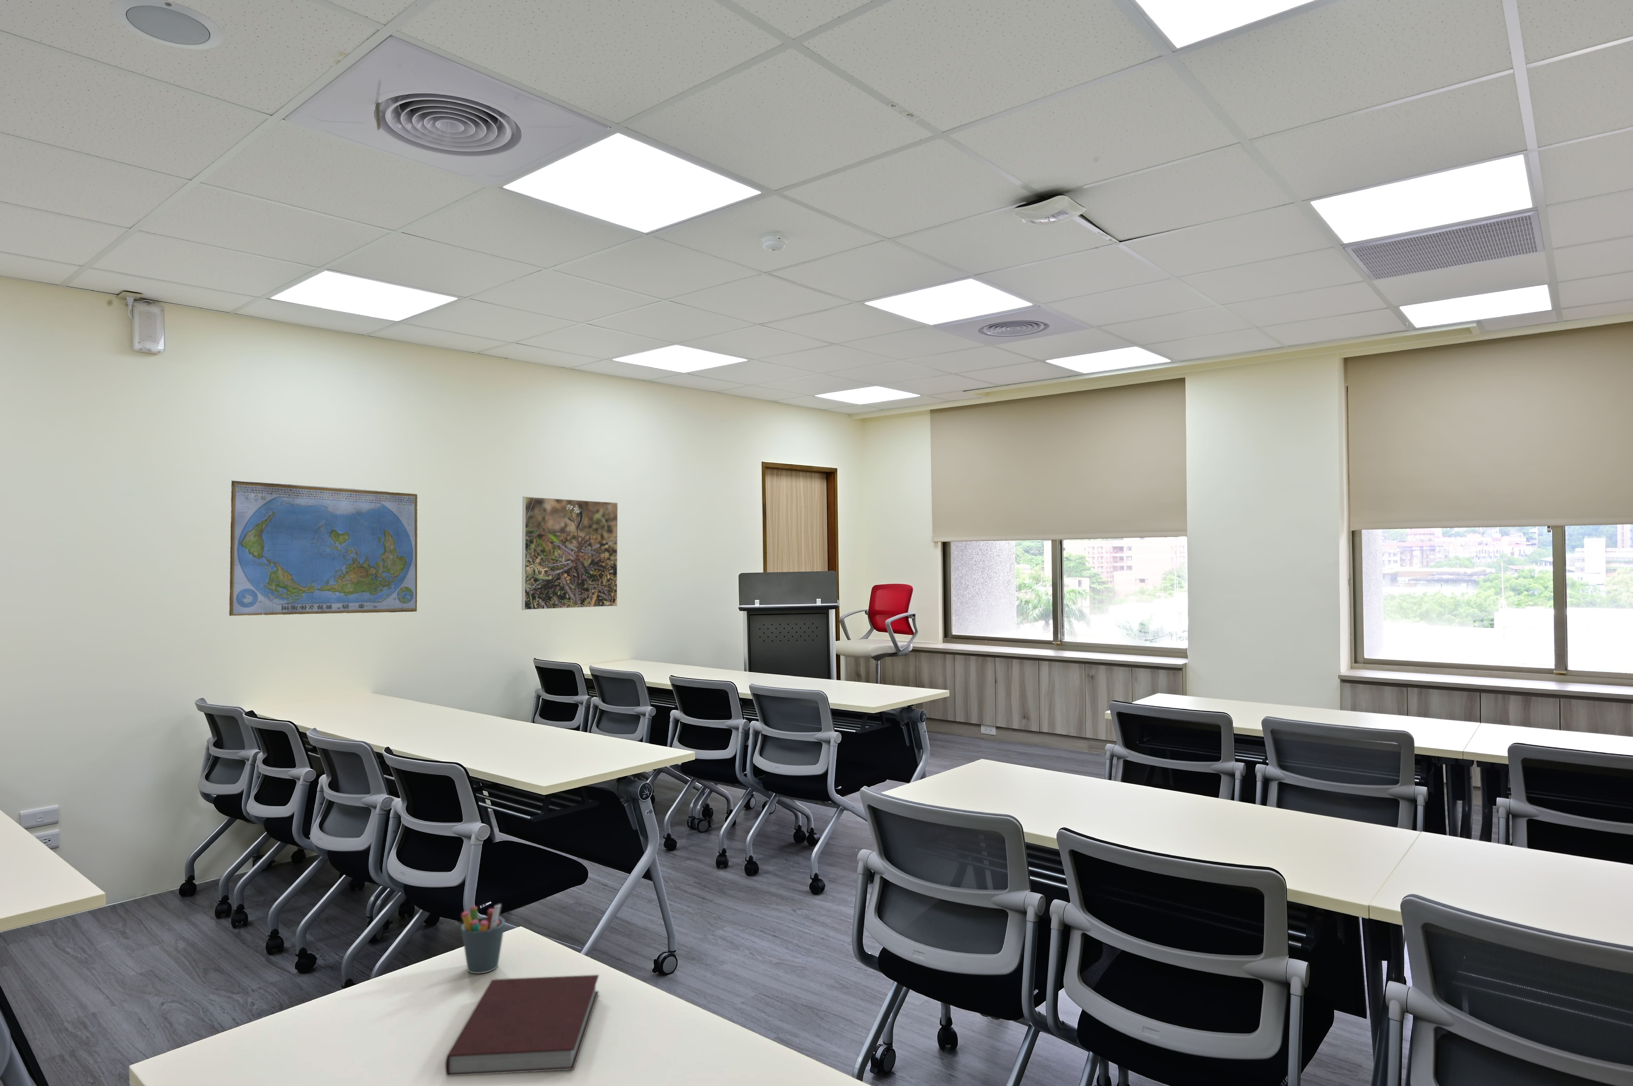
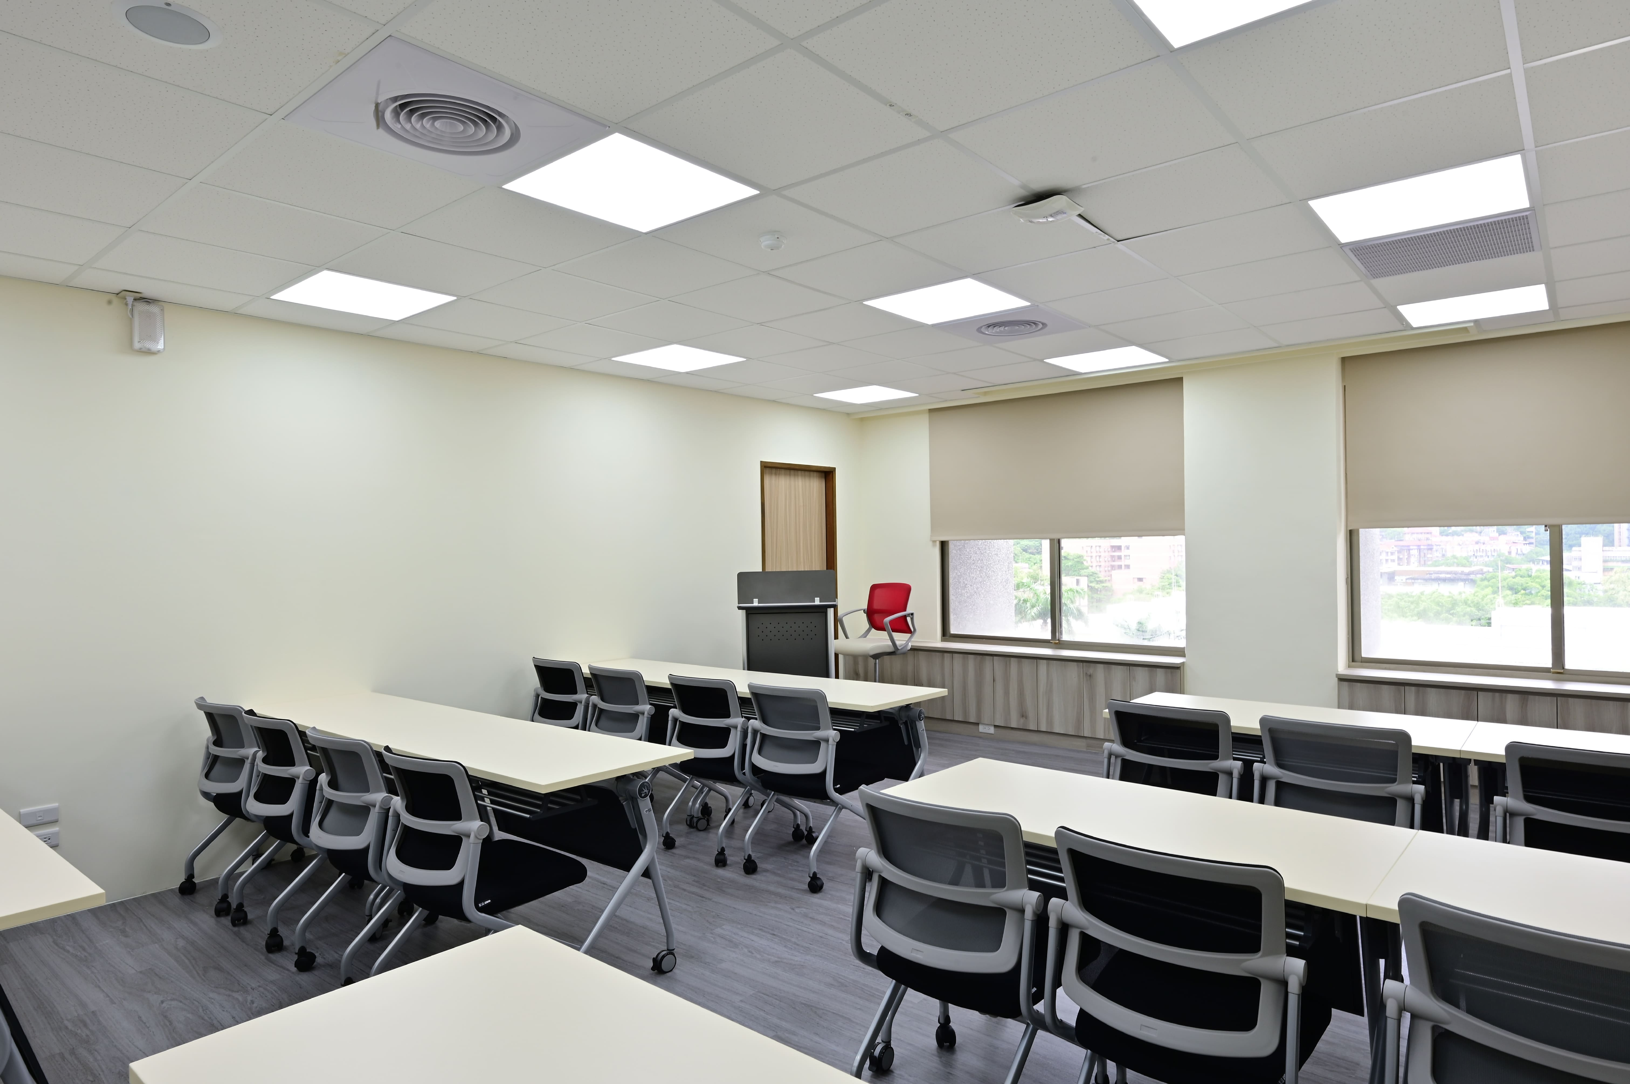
- world map (331, 550)
- notebook (529, 1021)
- pen holder (483, 934)
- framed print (572, 554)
